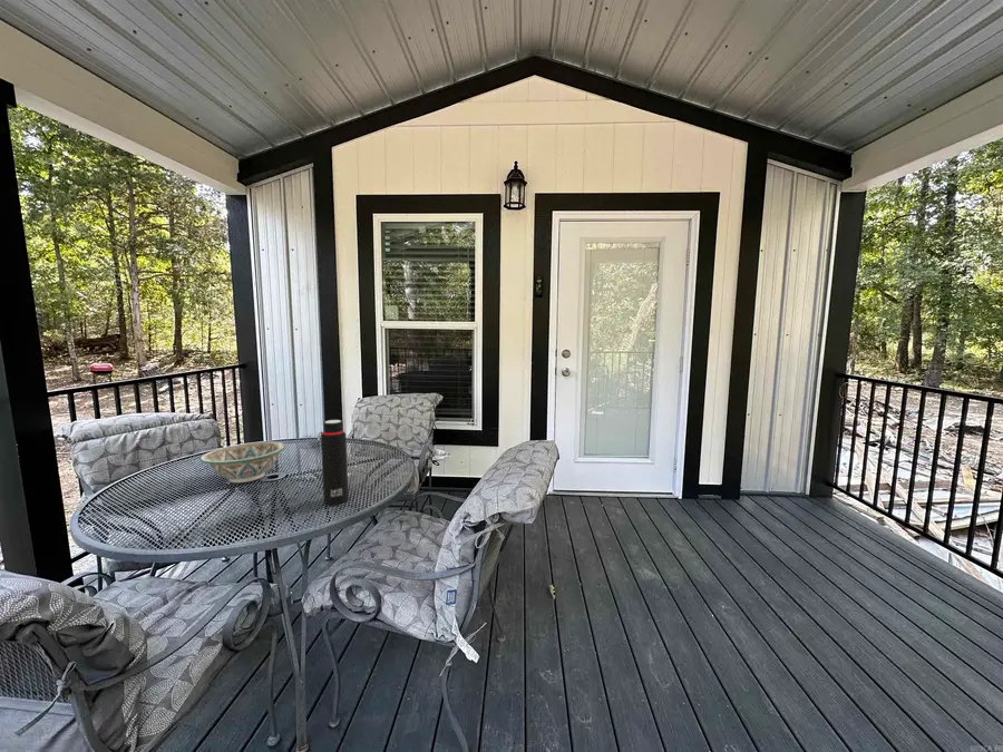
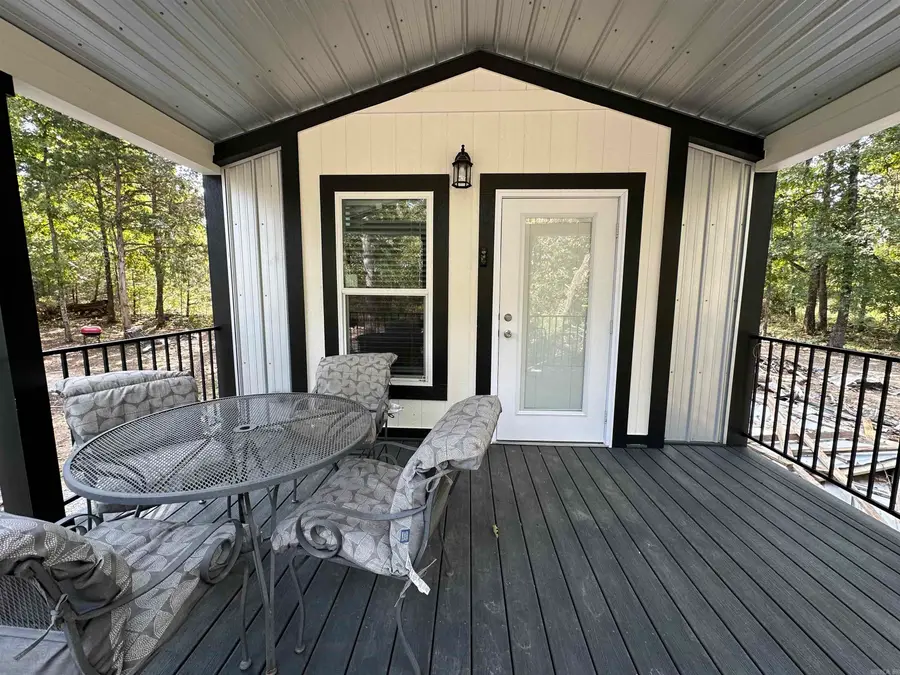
- decorative bowl (245, 463)
- water bottle (332, 461)
